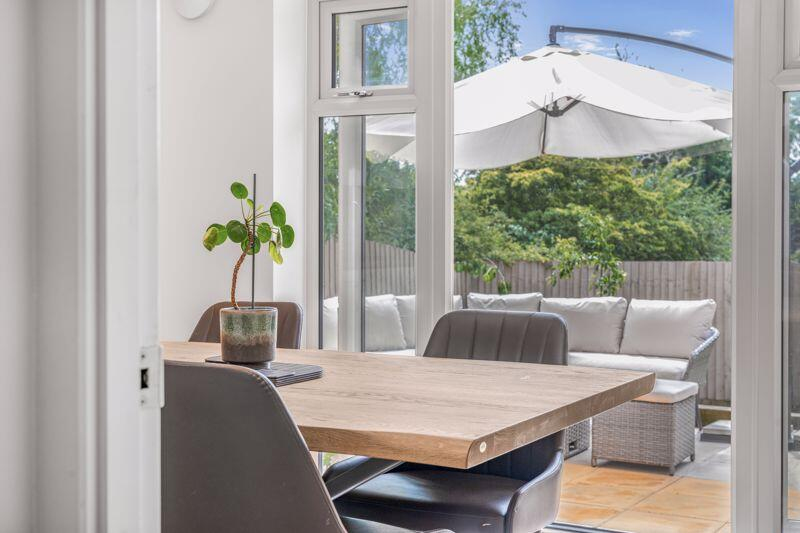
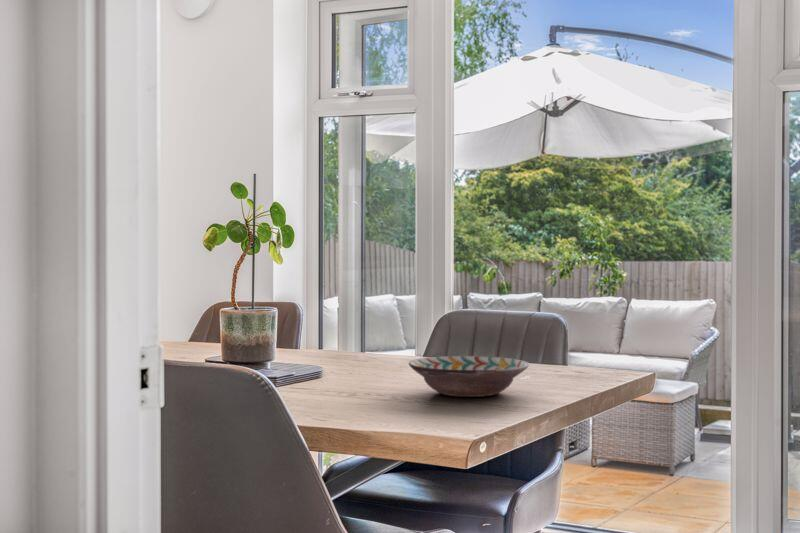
+ decorative bowl (468, 377)
